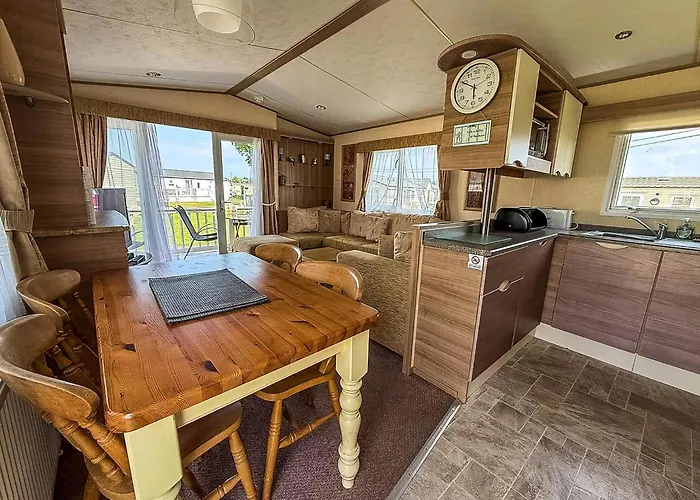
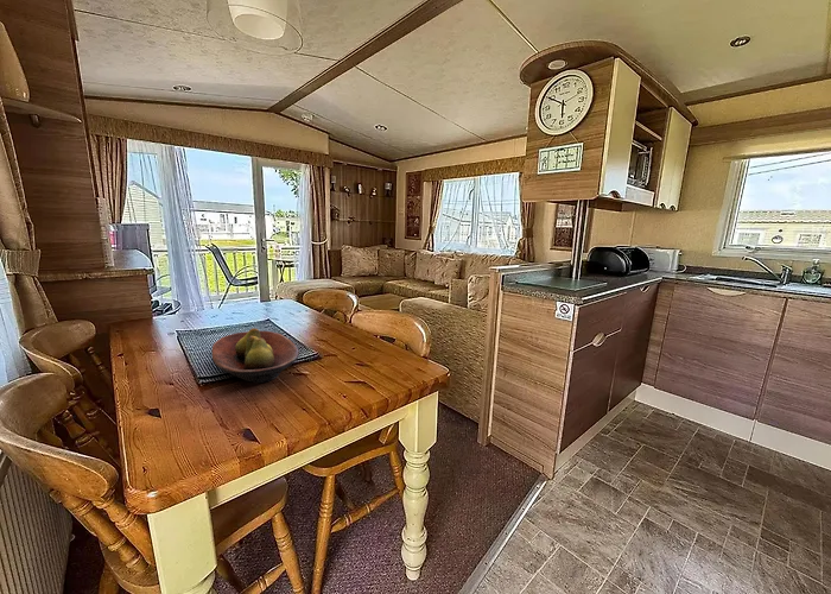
+ fruit bowl (254, 349)
